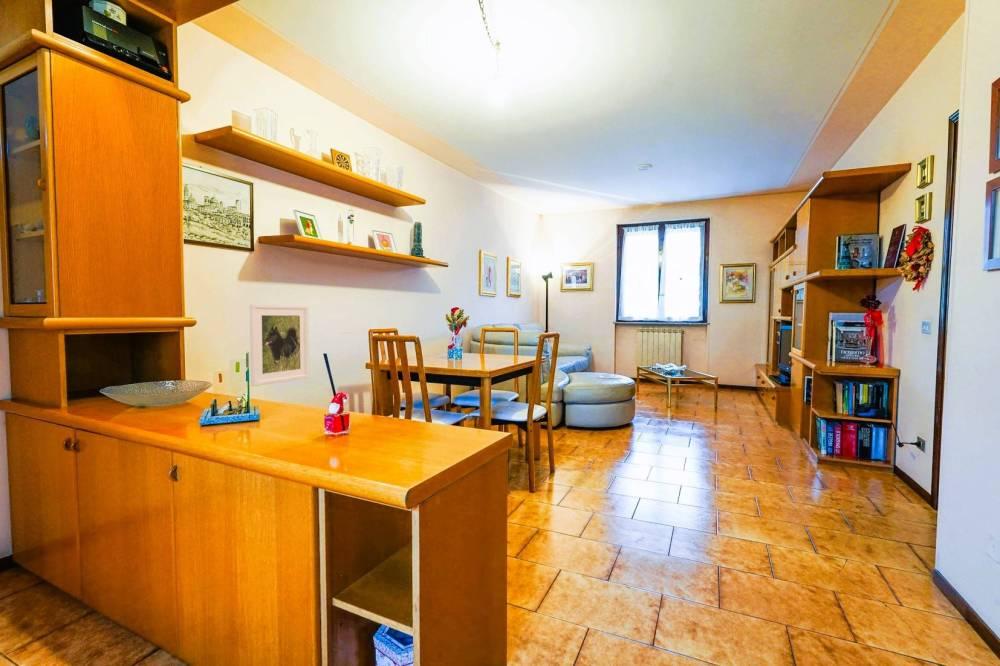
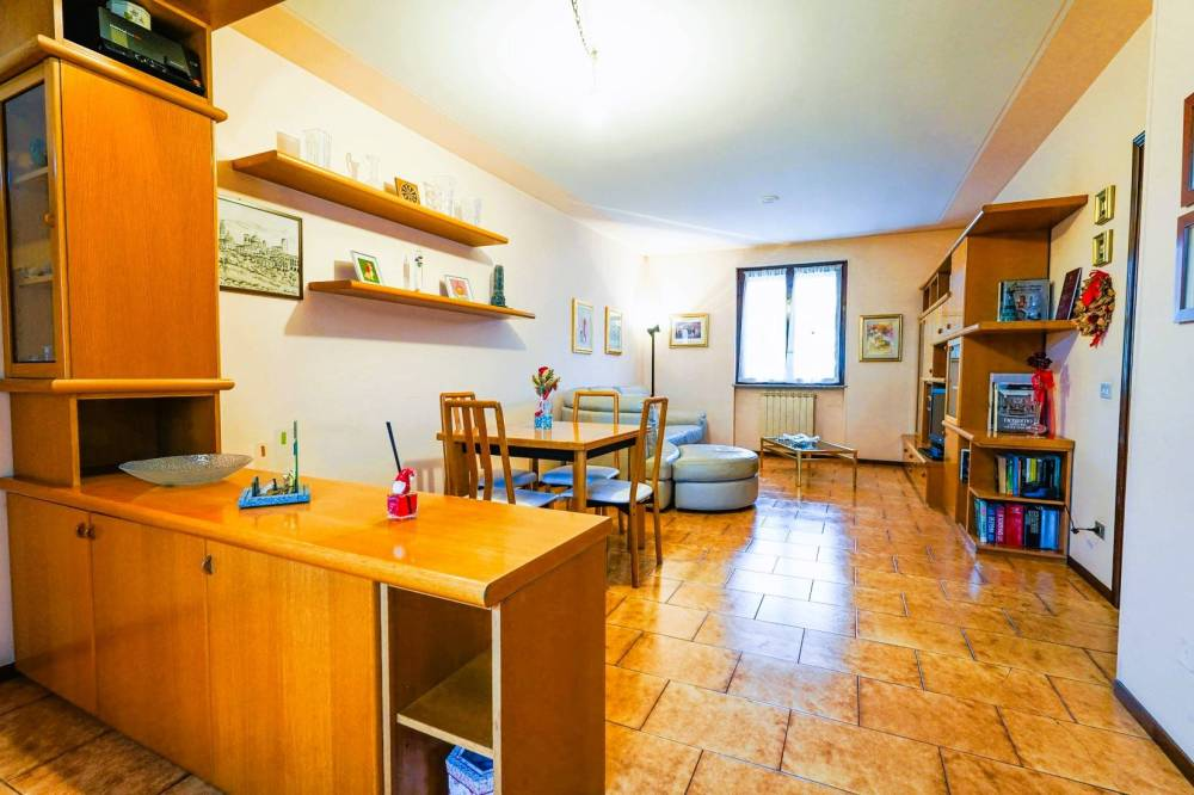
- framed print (281, 343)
